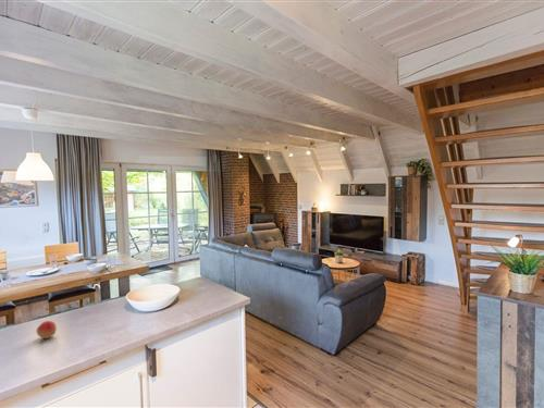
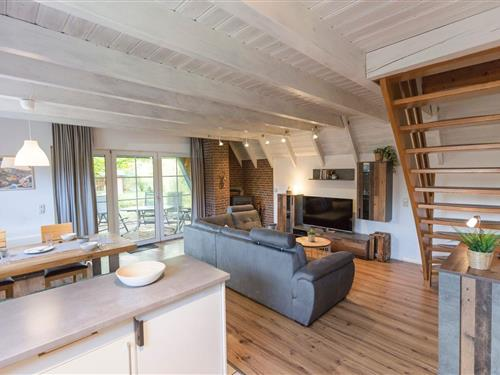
- fruit (46, 329)
